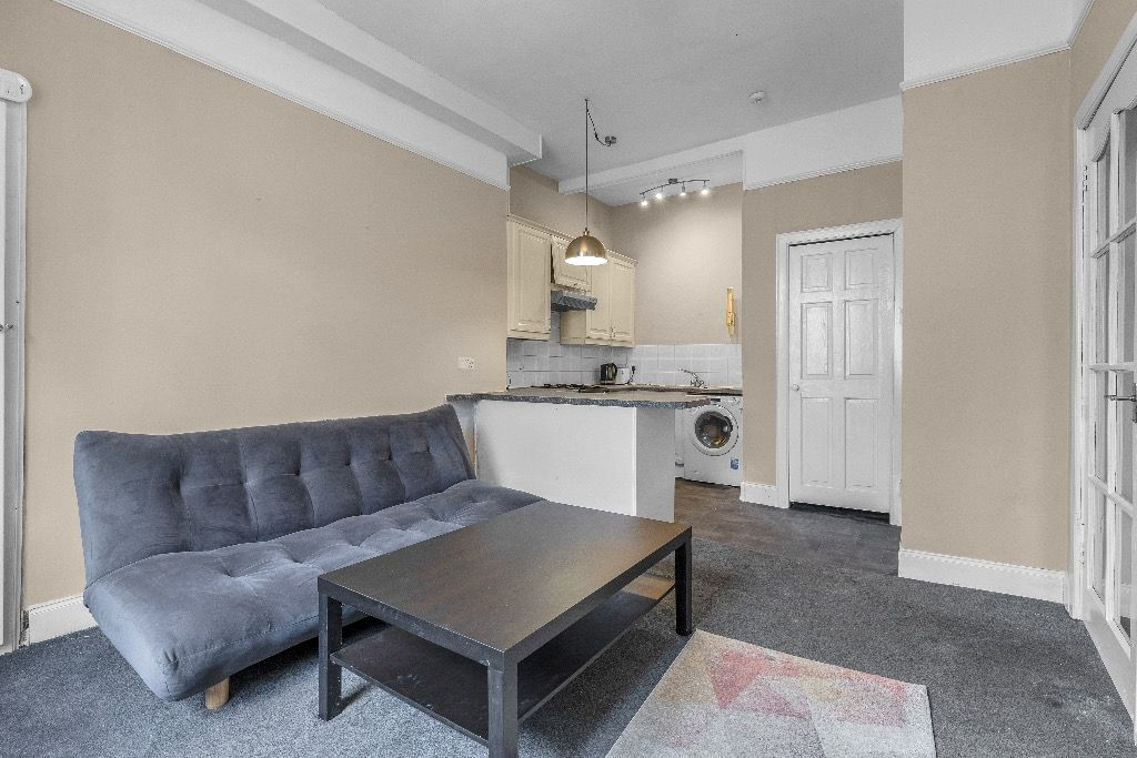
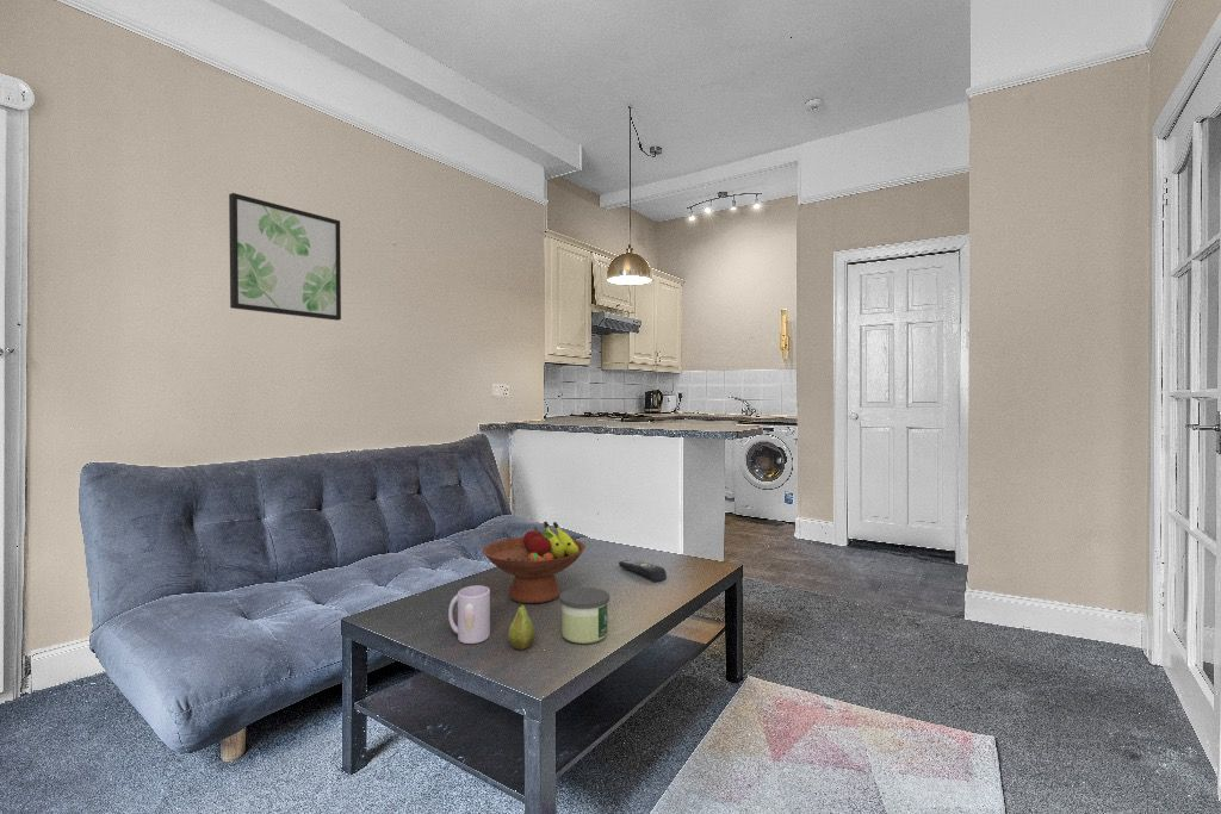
+ wall art (289, 261)
+ fruit (521, 622)
+ fruit bowl (534, 561)
+ remote control (642, 567)
+ candle (584, 615)
+ mug (469, 614)
